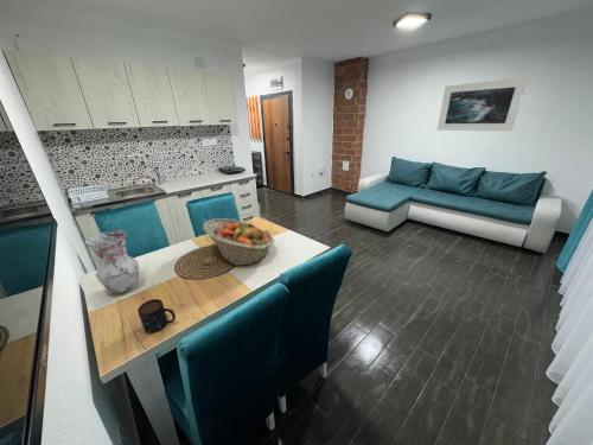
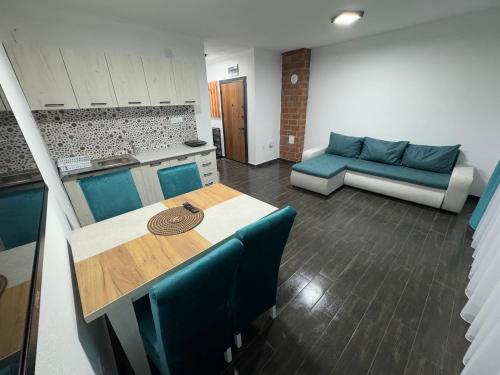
- fruit basket (238, 237)
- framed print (477, 107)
- vase (115, 263)
- mug (158, 316)
